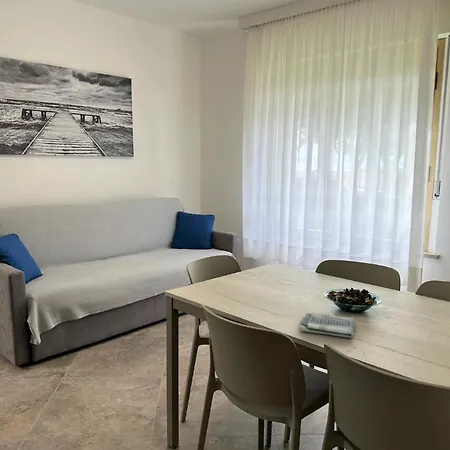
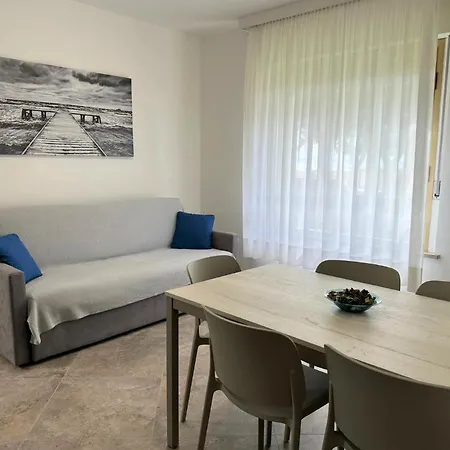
- dish towel (327, 322)
